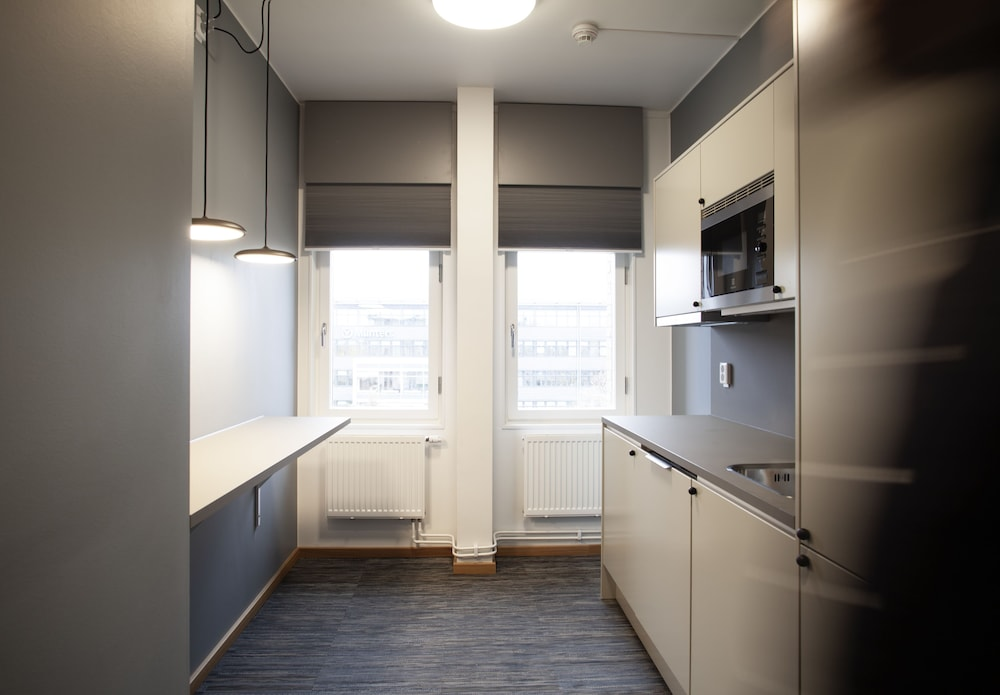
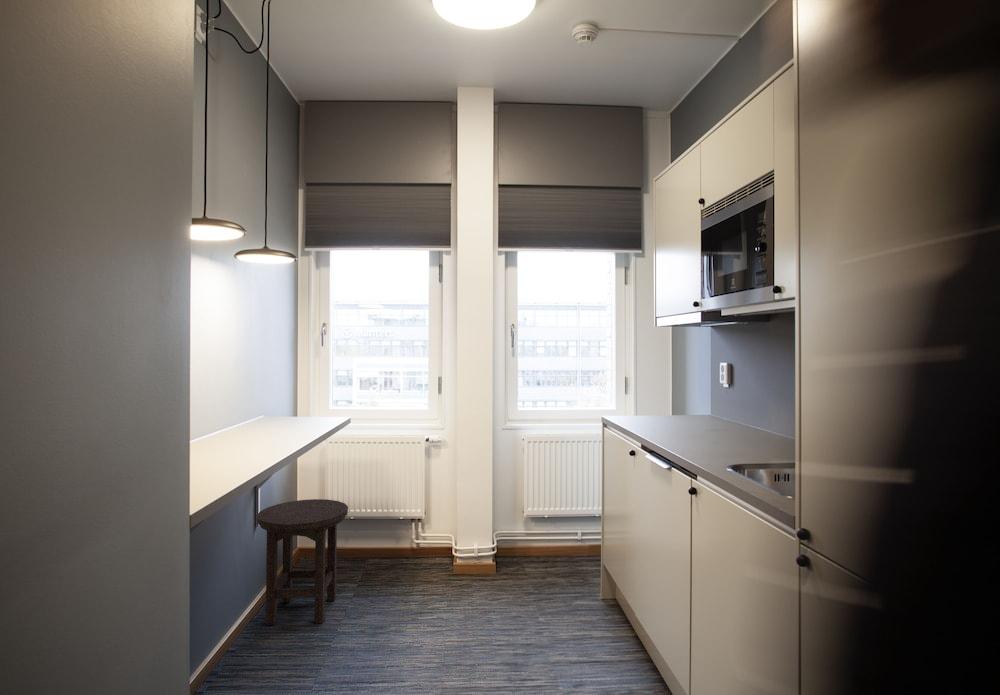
+ stool (303, 569)
